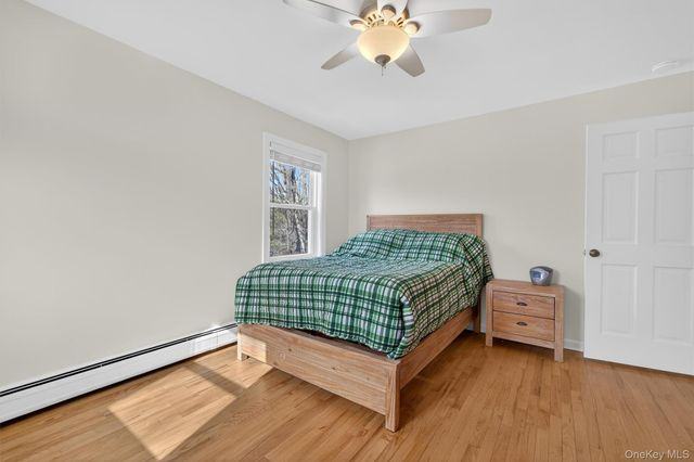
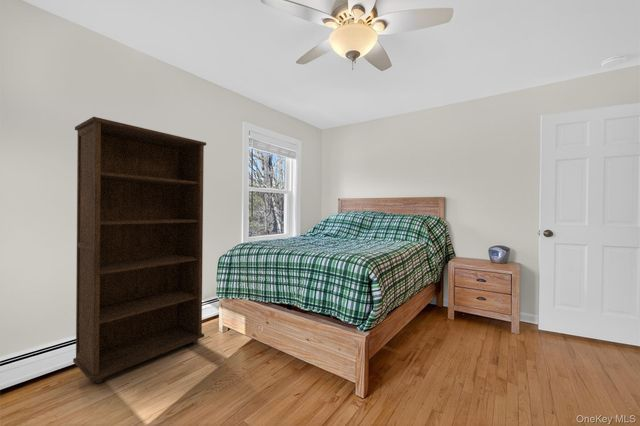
+ bookcase (145, 245)
